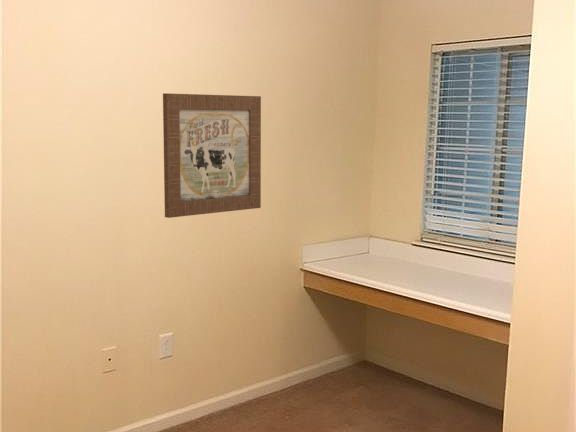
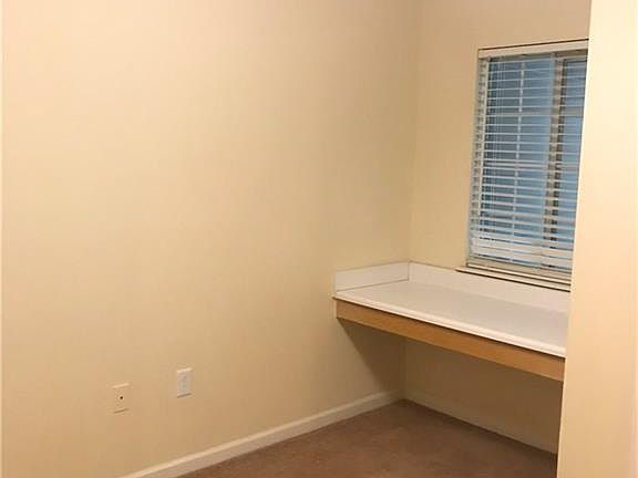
- wall art (214, 154)
